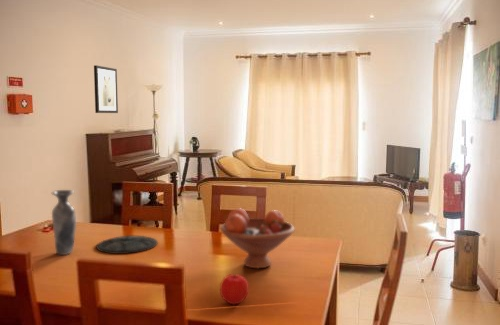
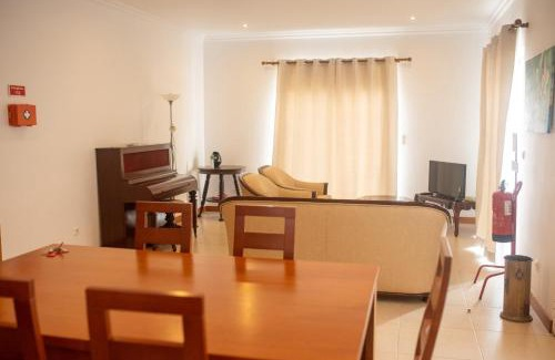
- fruit bowl (257, 238)
- plate (127, 241)
- wall art (106, 90)
- vase (64, 222)
- fruit (234, 288)
